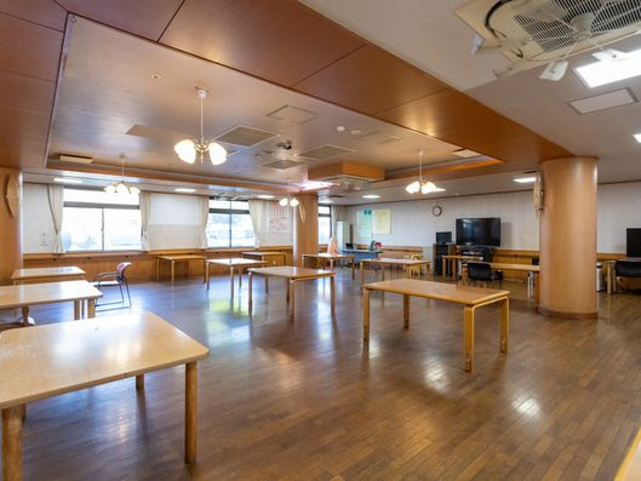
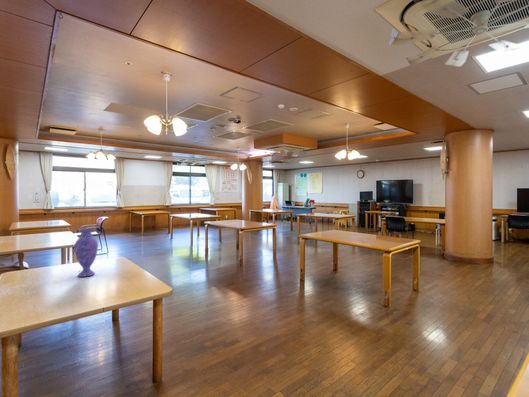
+ vase (86, 251)
